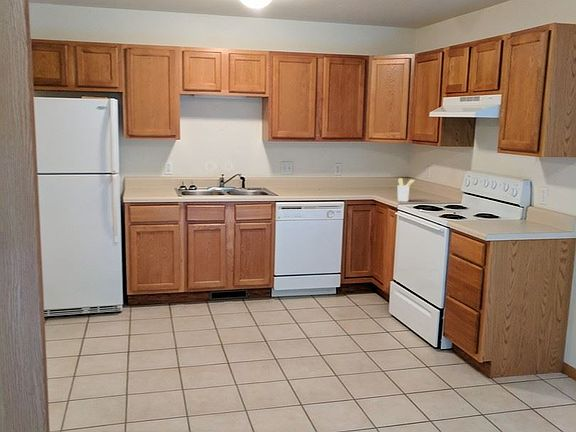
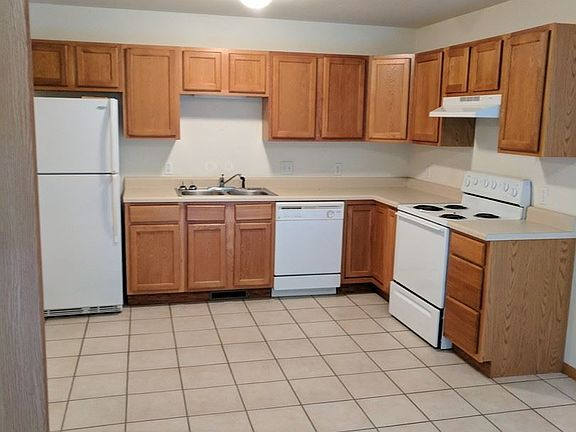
- utensil holder (406, 189)
